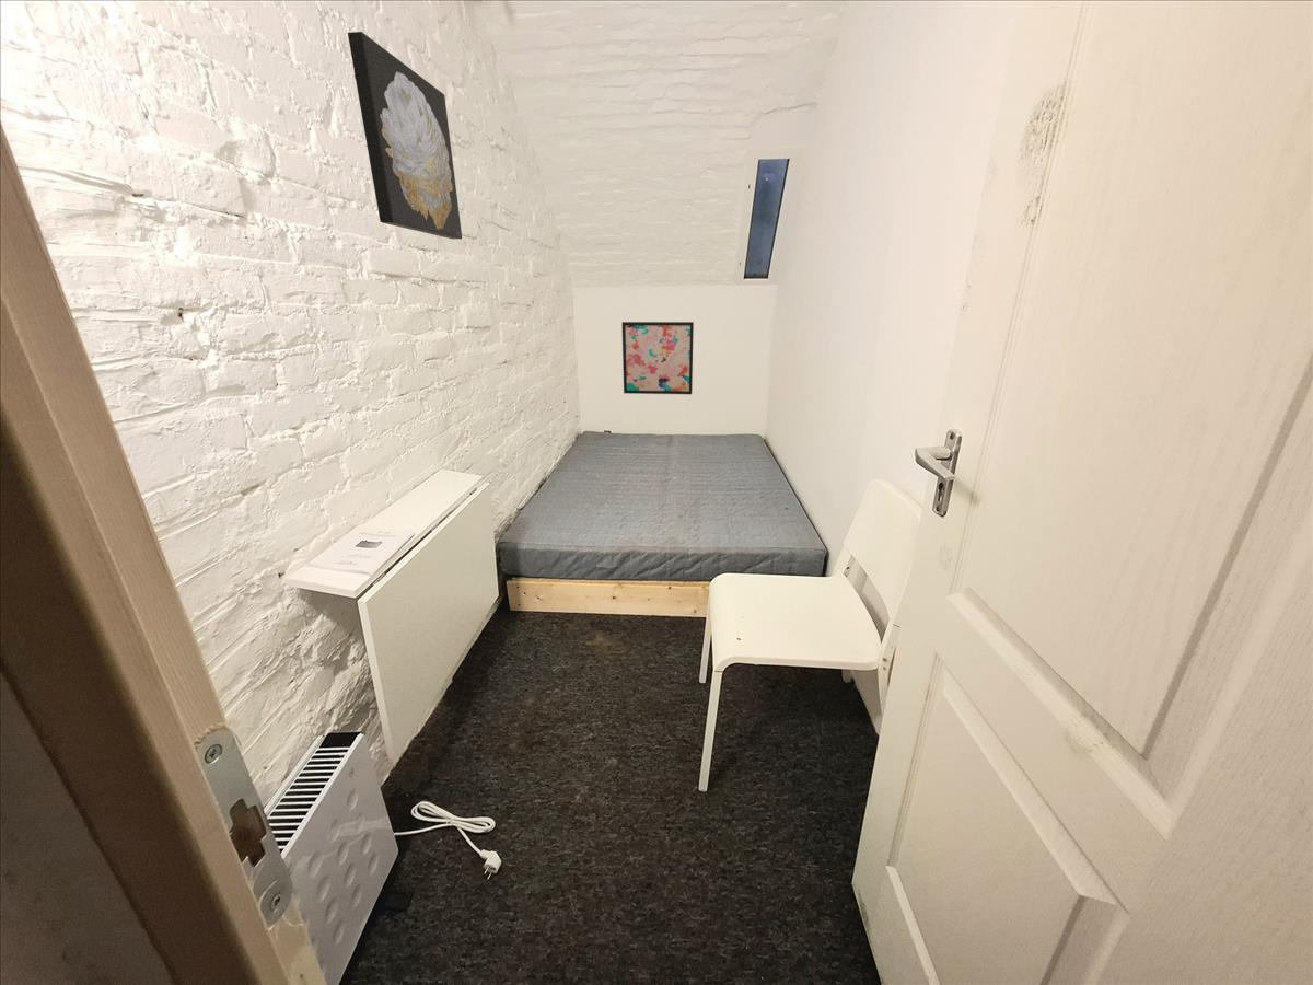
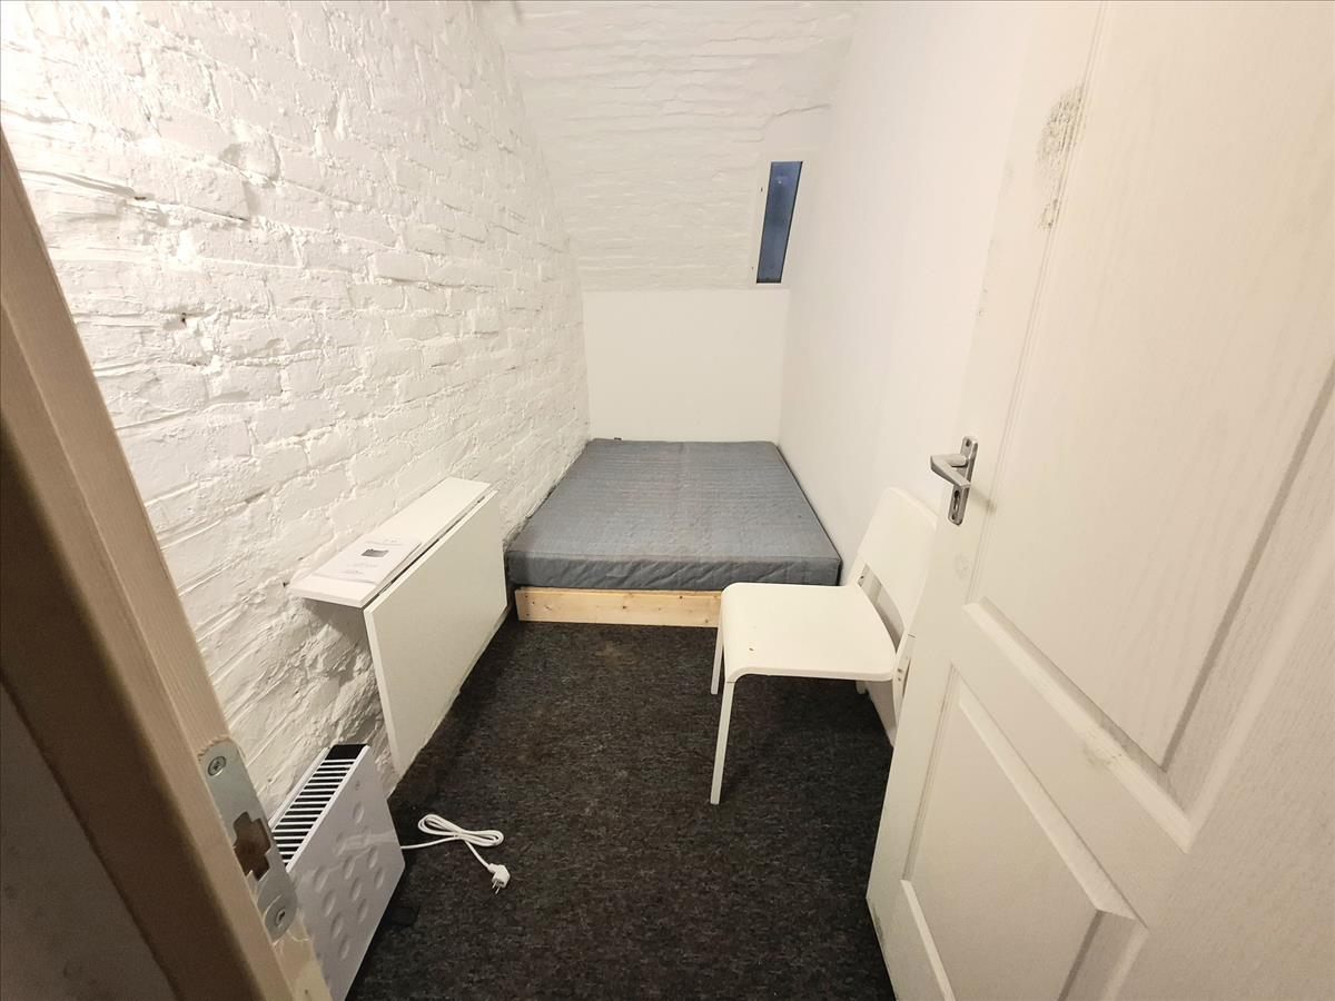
- wall art (658, 358)
- wall art (414, 153)
